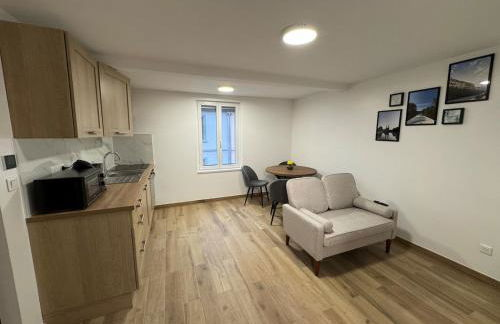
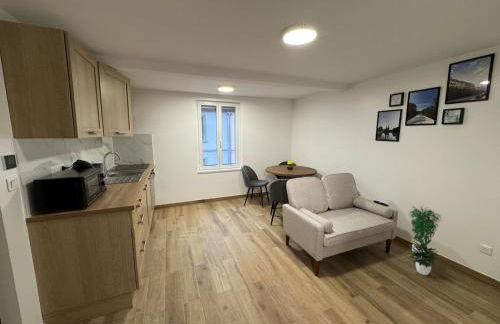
+ potted plant (422, 236)
